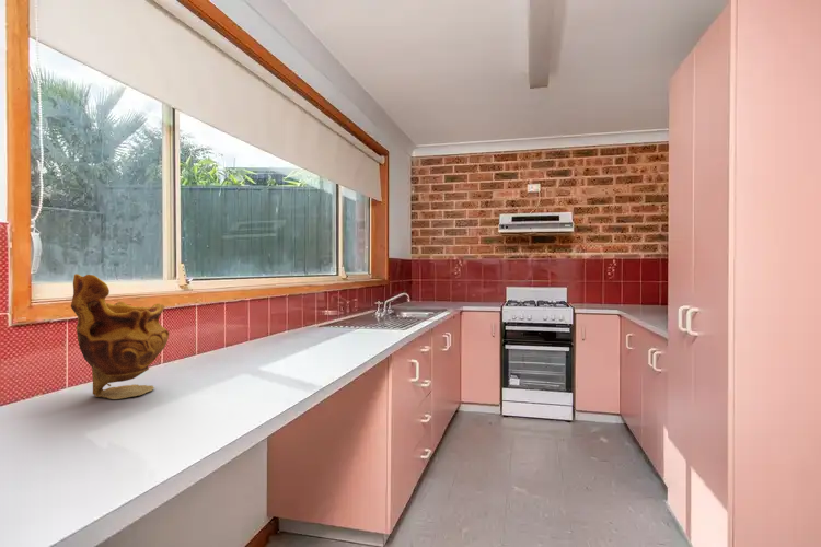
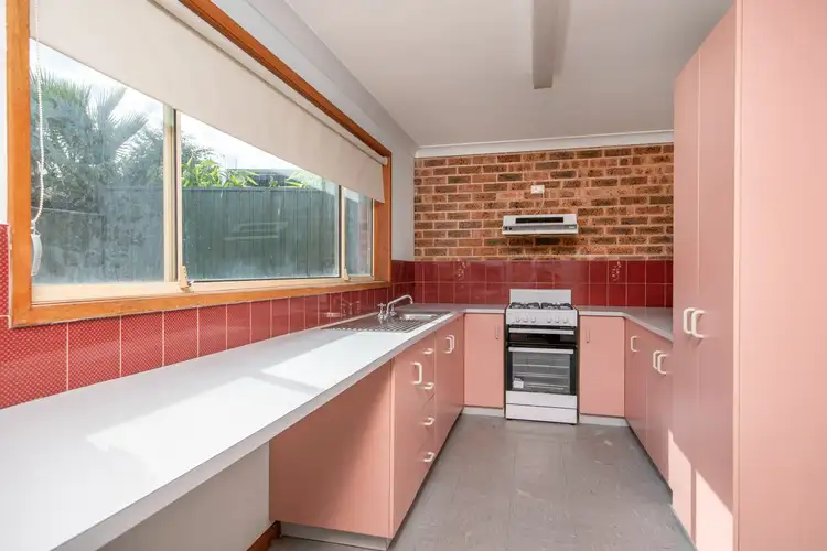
- vase (125, 333)
